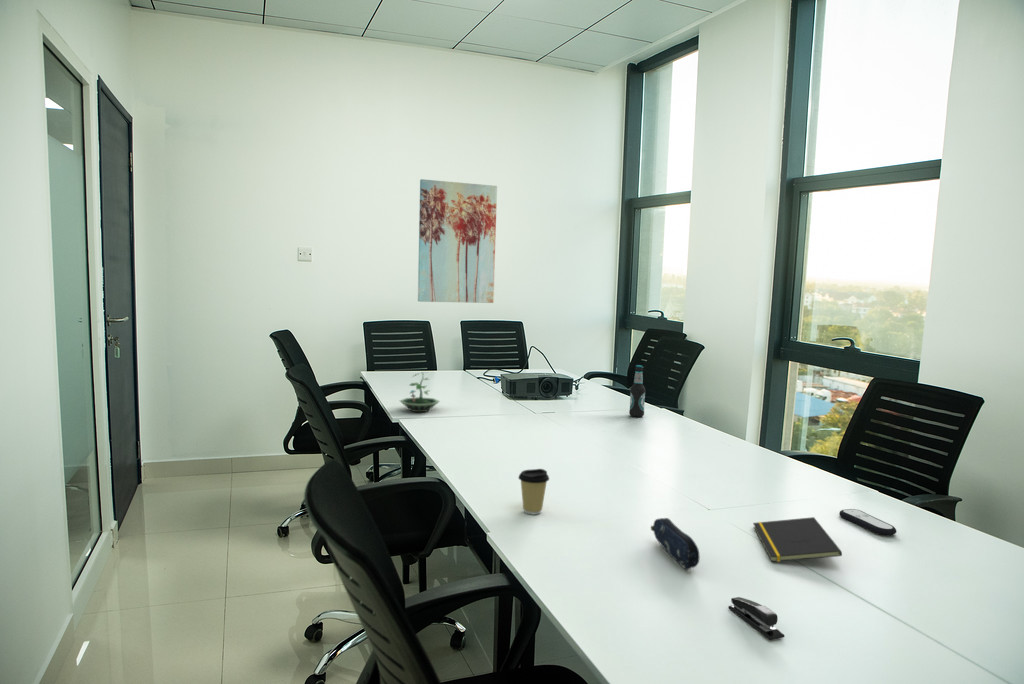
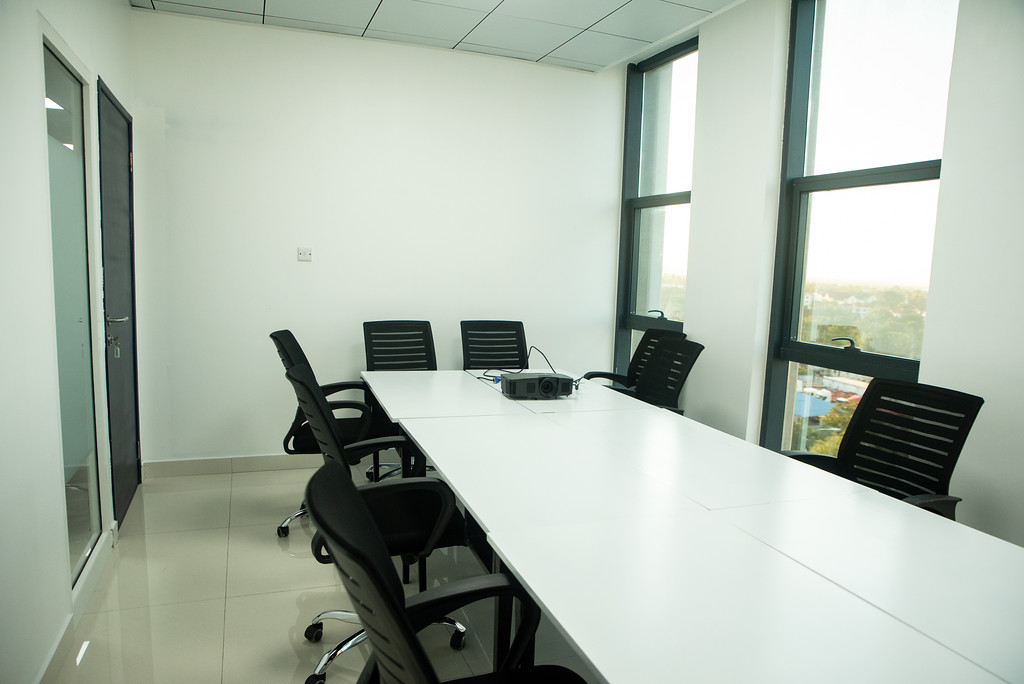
- coffee cup (533, 491)
- pencil case (675, 542)
- stapler (755, 613)
- wall art (457, 243)
- terrarium (421, 380)
- bottle (637, 390)
- notepad (794, 538)
- remote control (867, 521)
